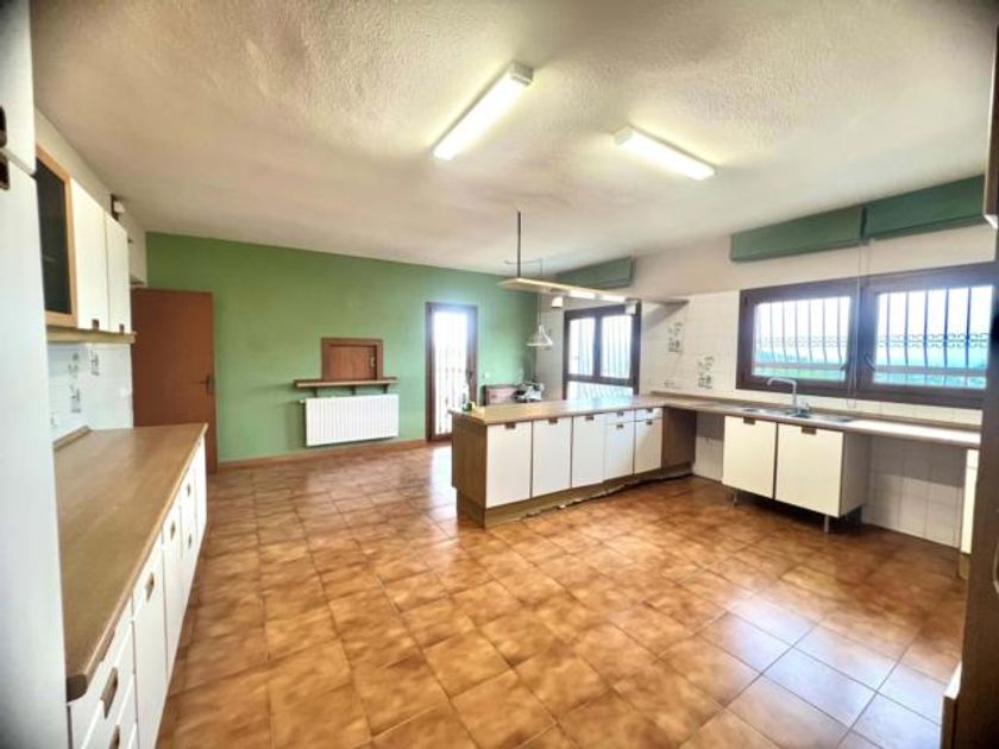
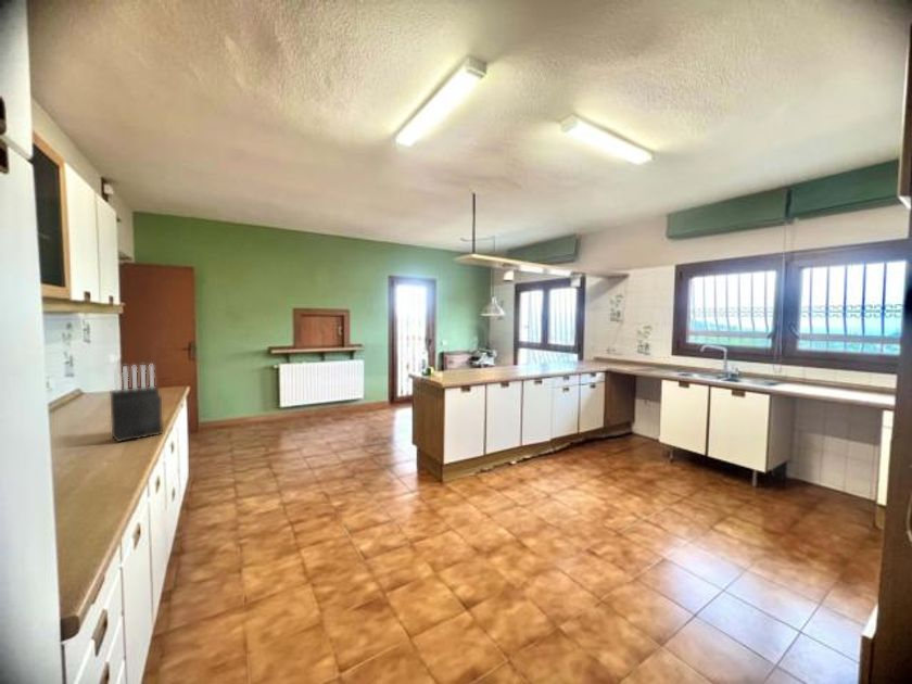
+ knife block (137, 401)
